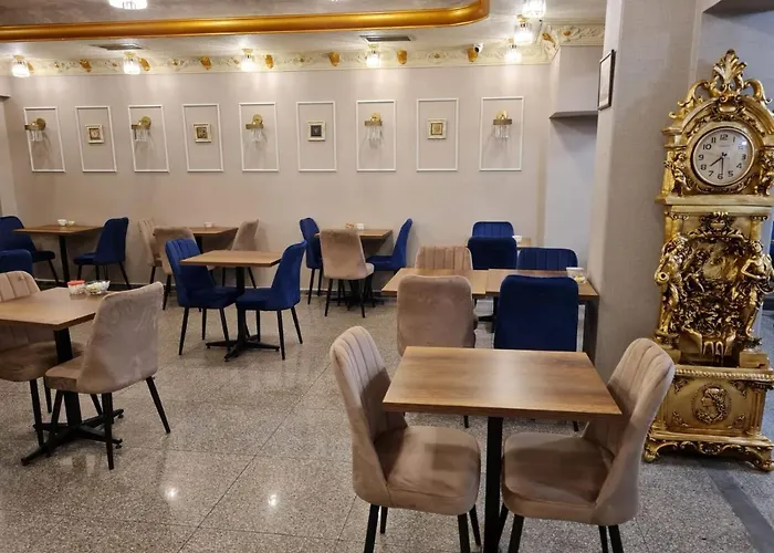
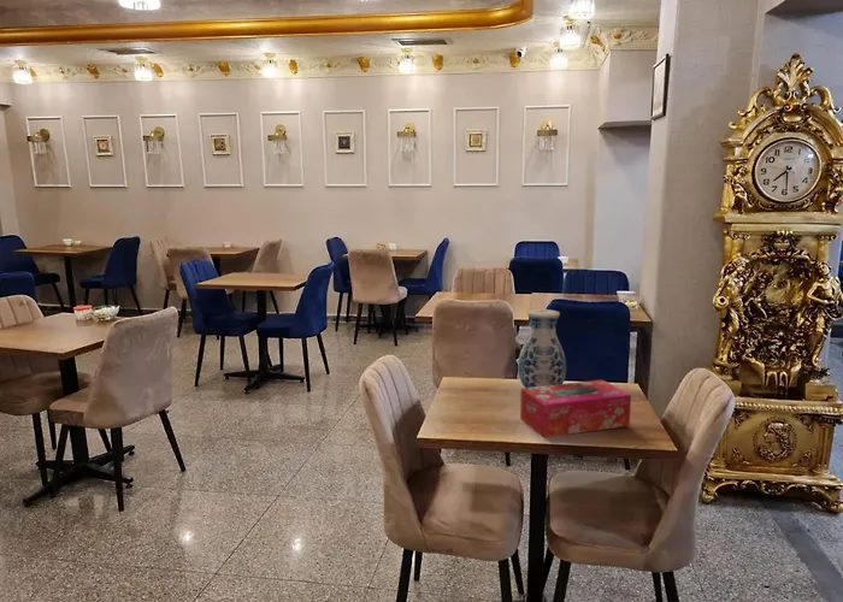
+ tissue box (573, 407)
+ vase (542, 353)
